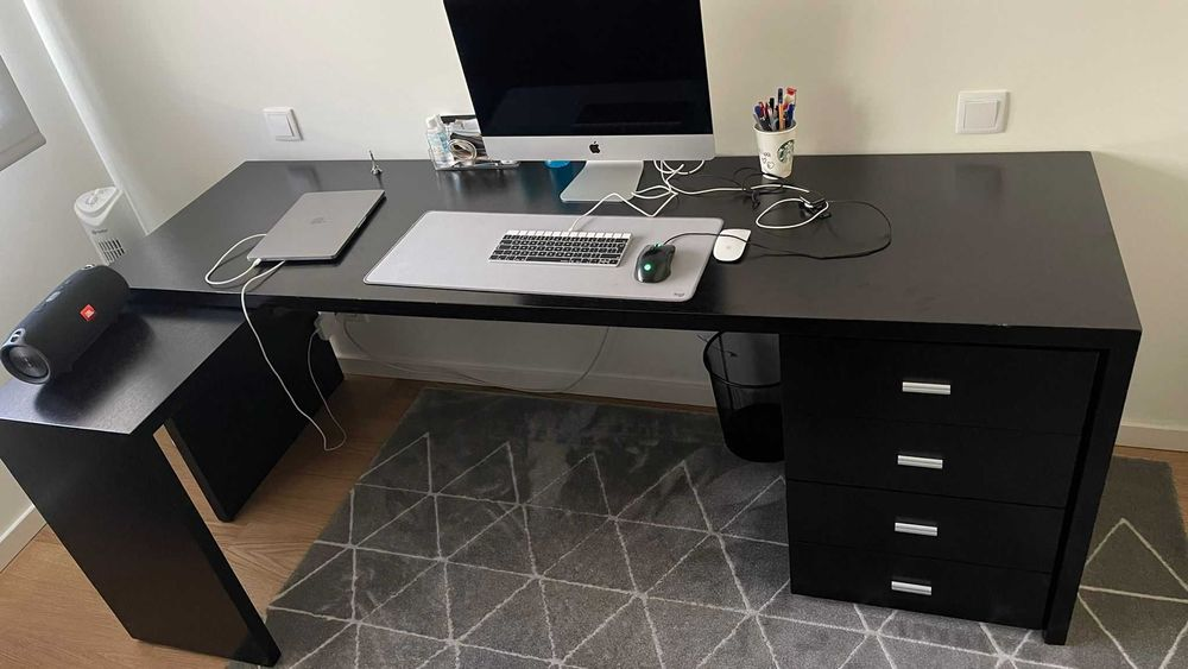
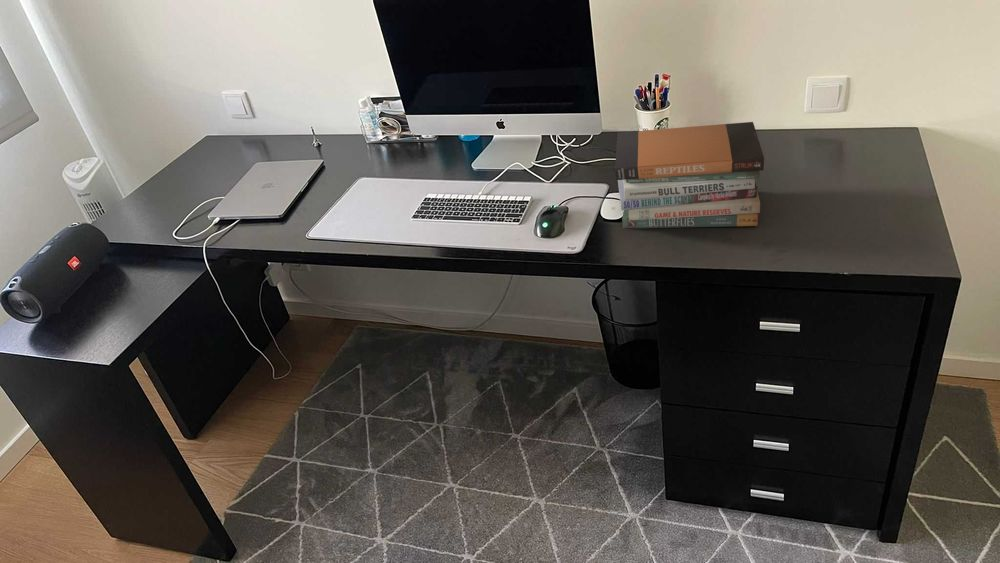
+ book stack (685, 177)
